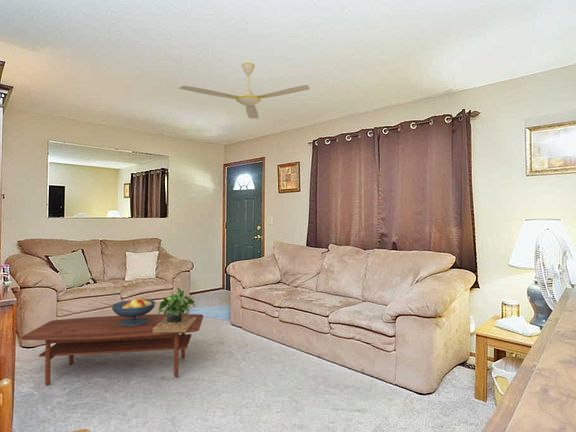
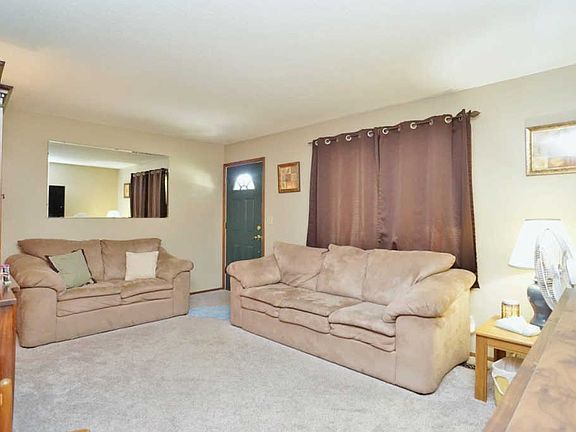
- fruit bowl (133, 309)
- ceiling fan (246, 89)
- coffee table (121, 347)
- potted plant (177, 307)
